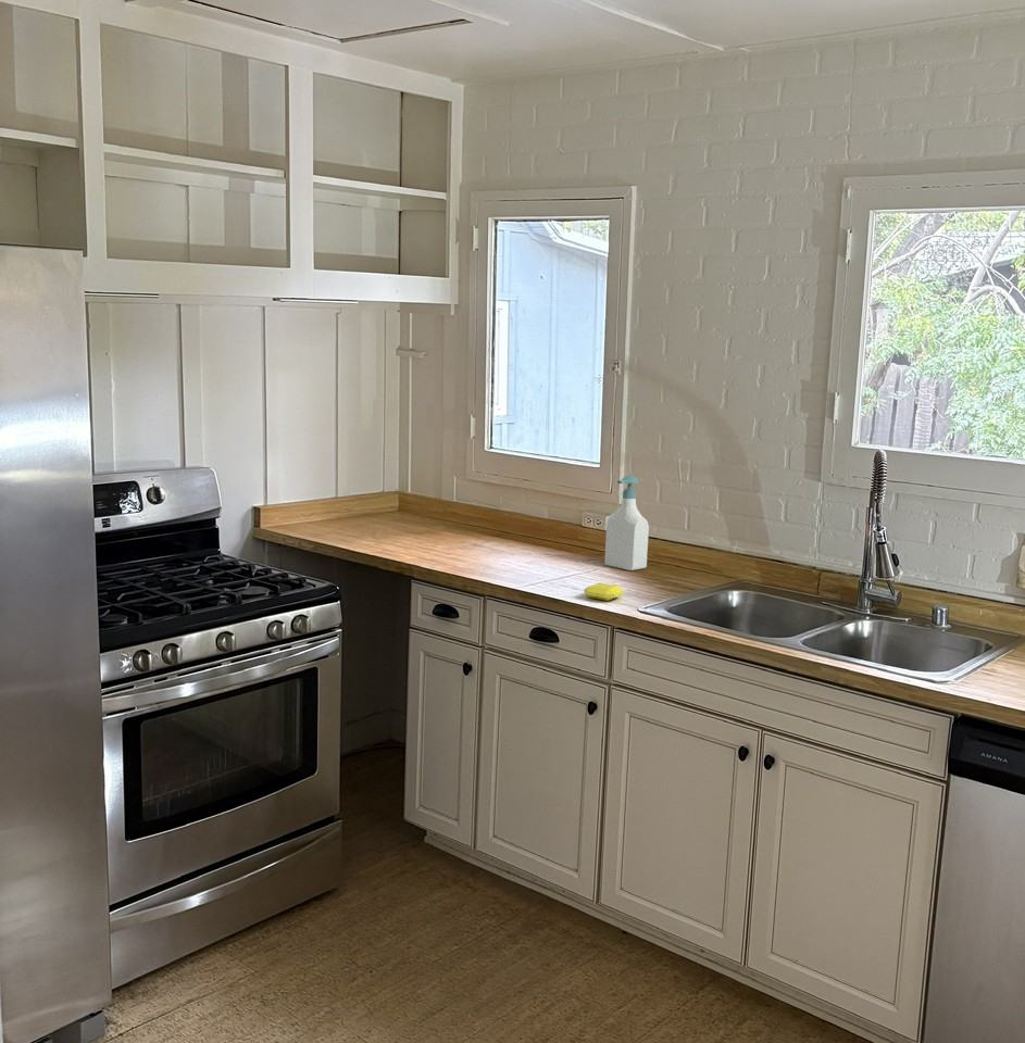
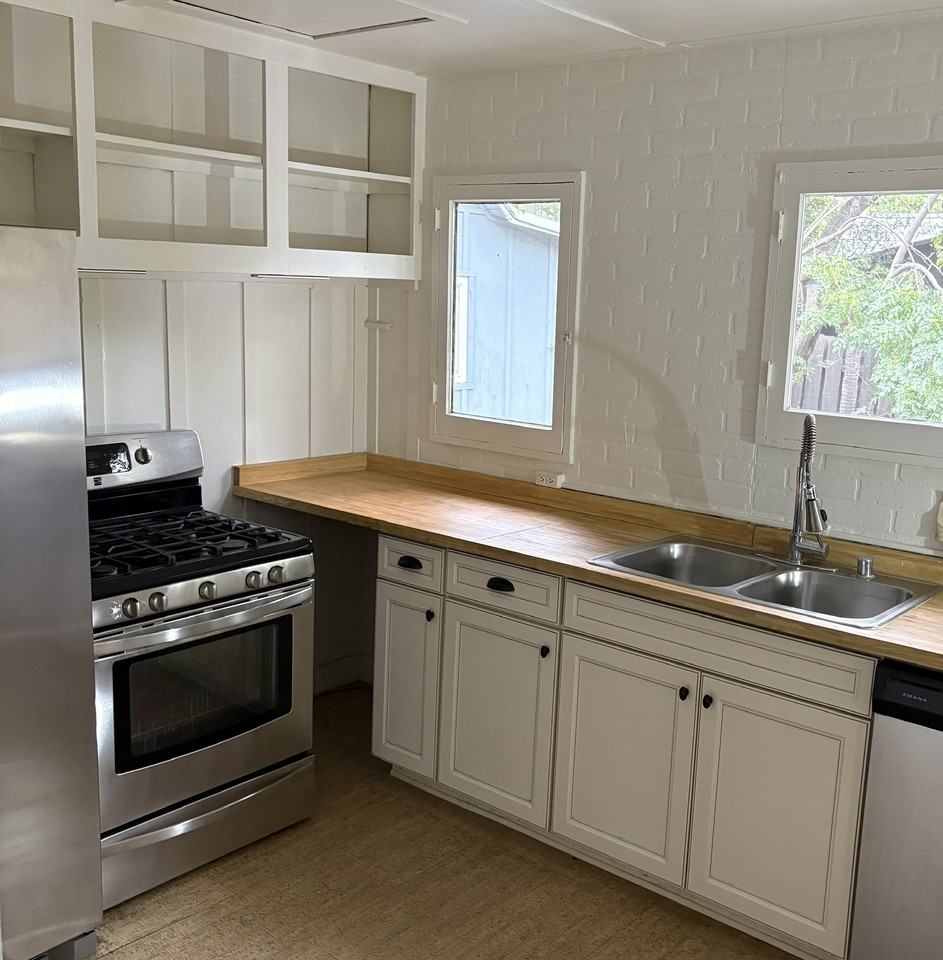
- soap bar (603, 591)
- soap bottle (625, 522)
